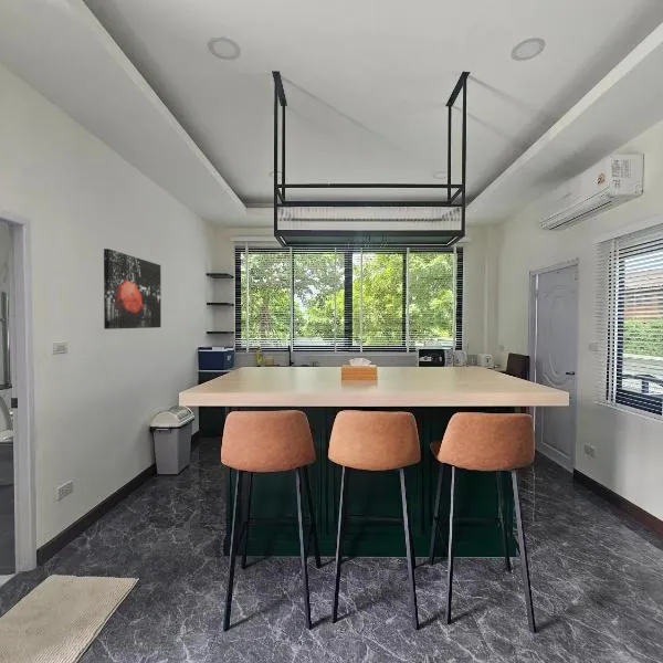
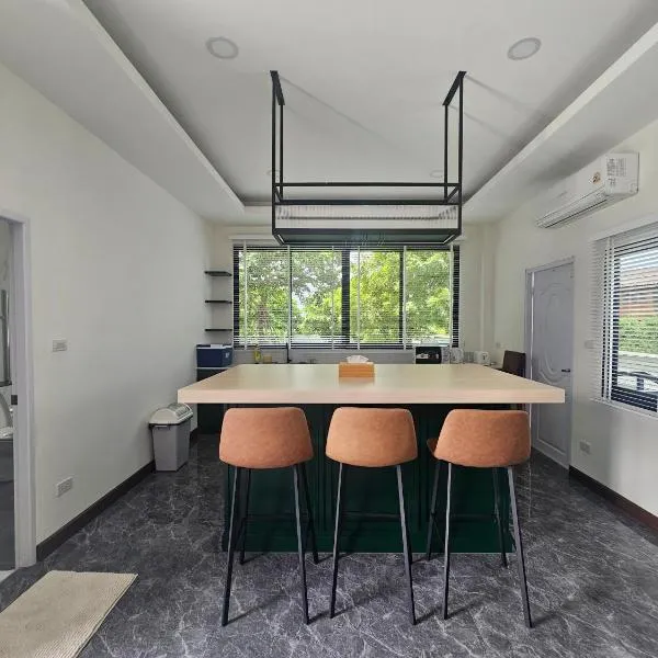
- wall art (136, 293)
